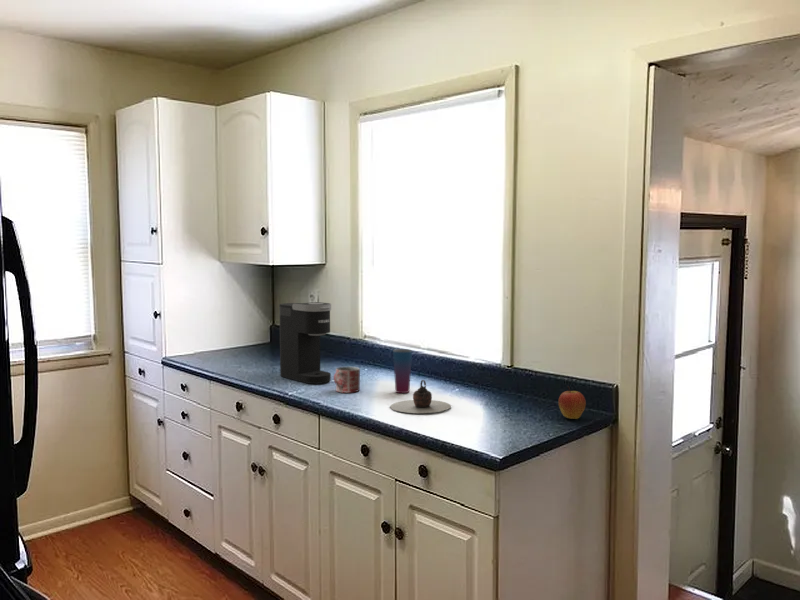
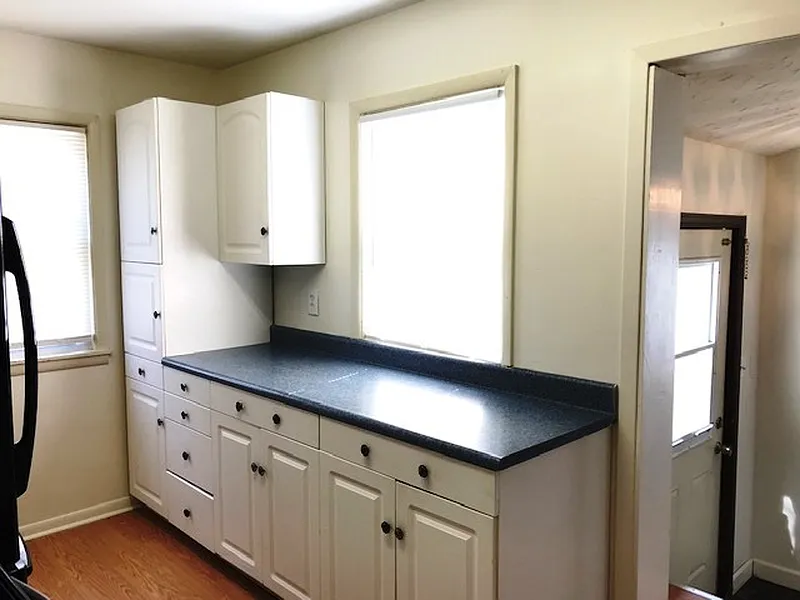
- mug (344, 379)
- apple (571, 402)
- cup (402, 371)
- coffee maker (305, 340)
- teapot (420, 393)
